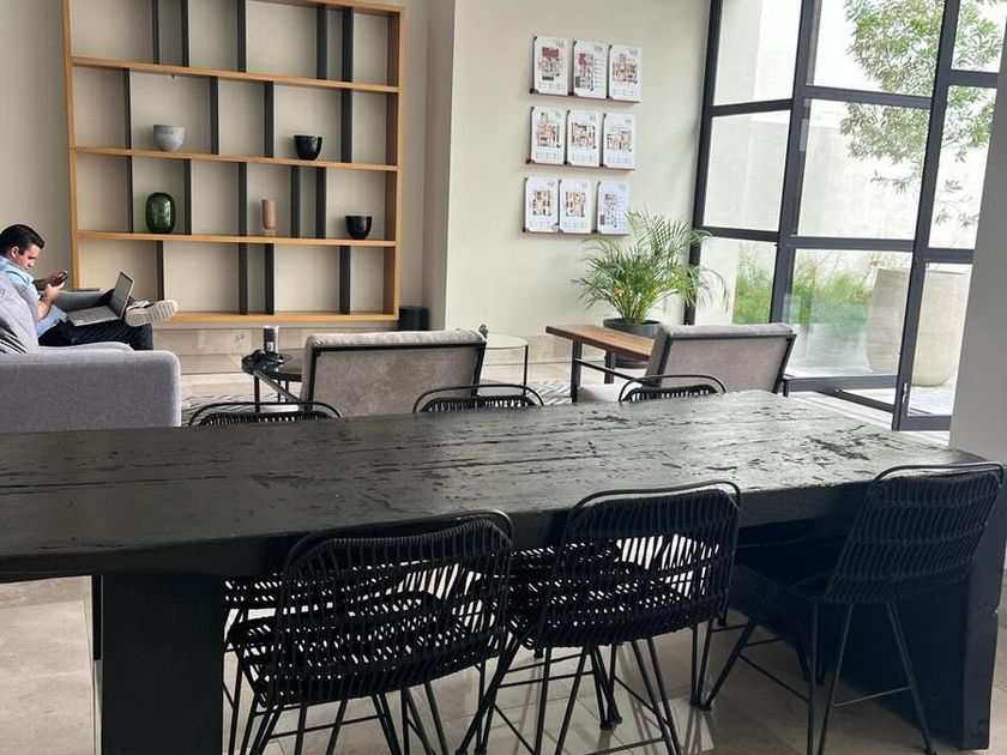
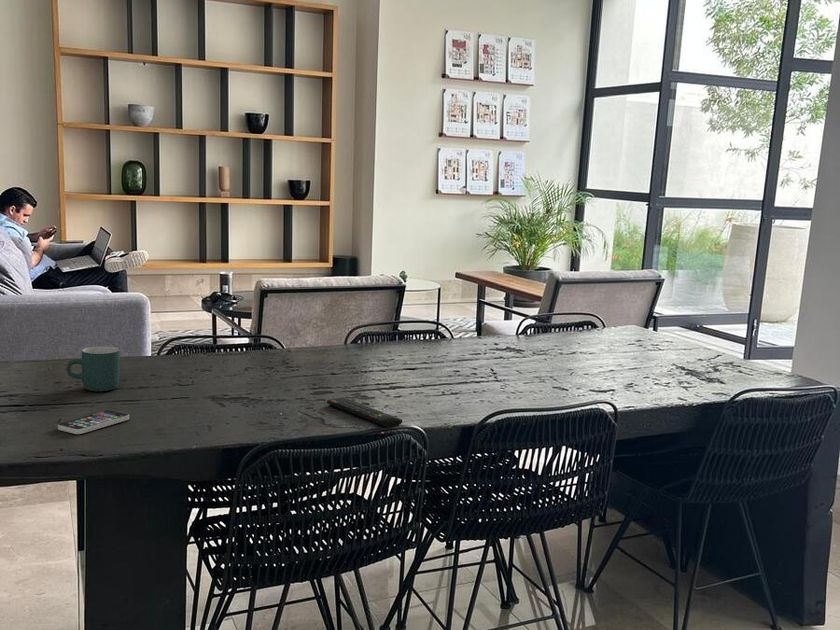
+ remote control (362, 412)
+ smartphone (94, 421)
+ mug (94, 369)
